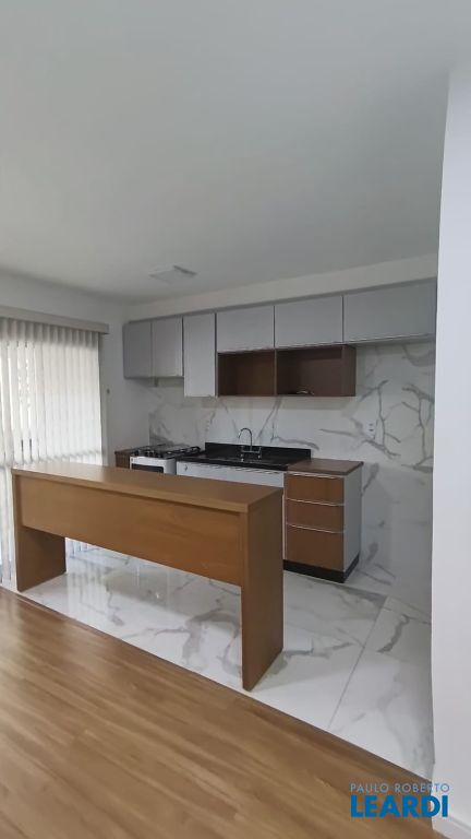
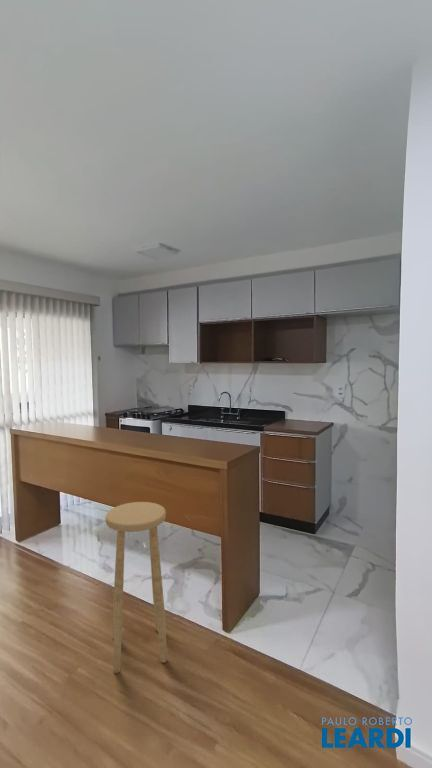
+ stool (123, 580)
